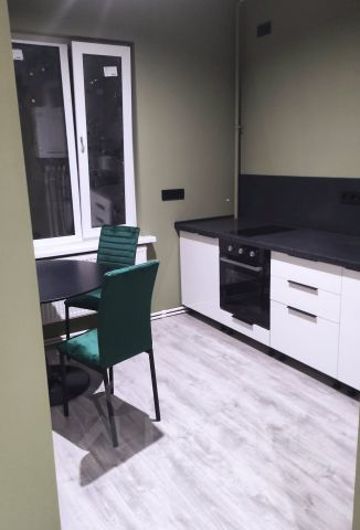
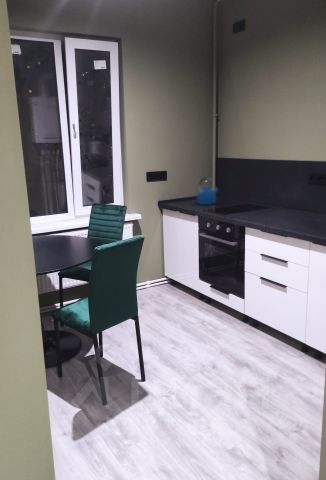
+ kettle (208, 190)
